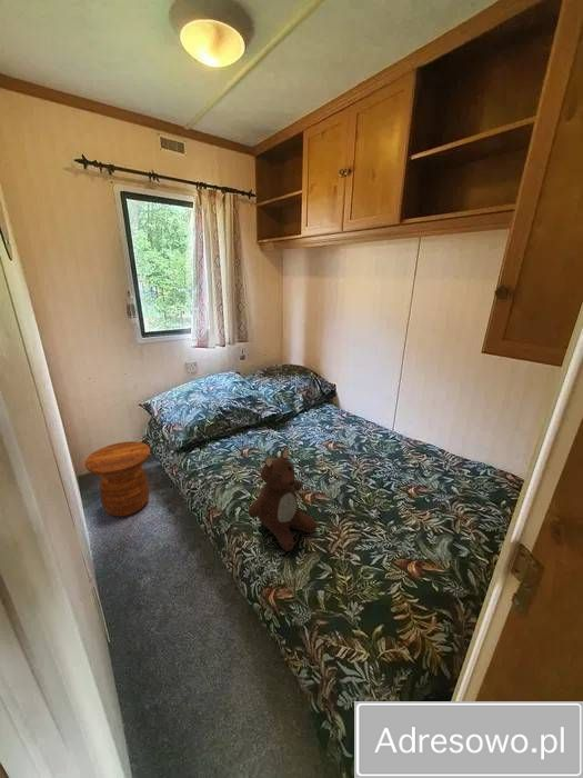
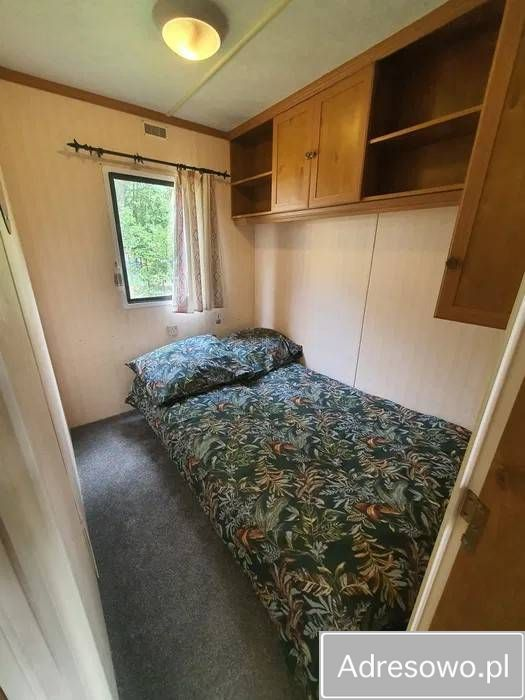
- teddy bear (284, 495)
- side table (123, 480)
